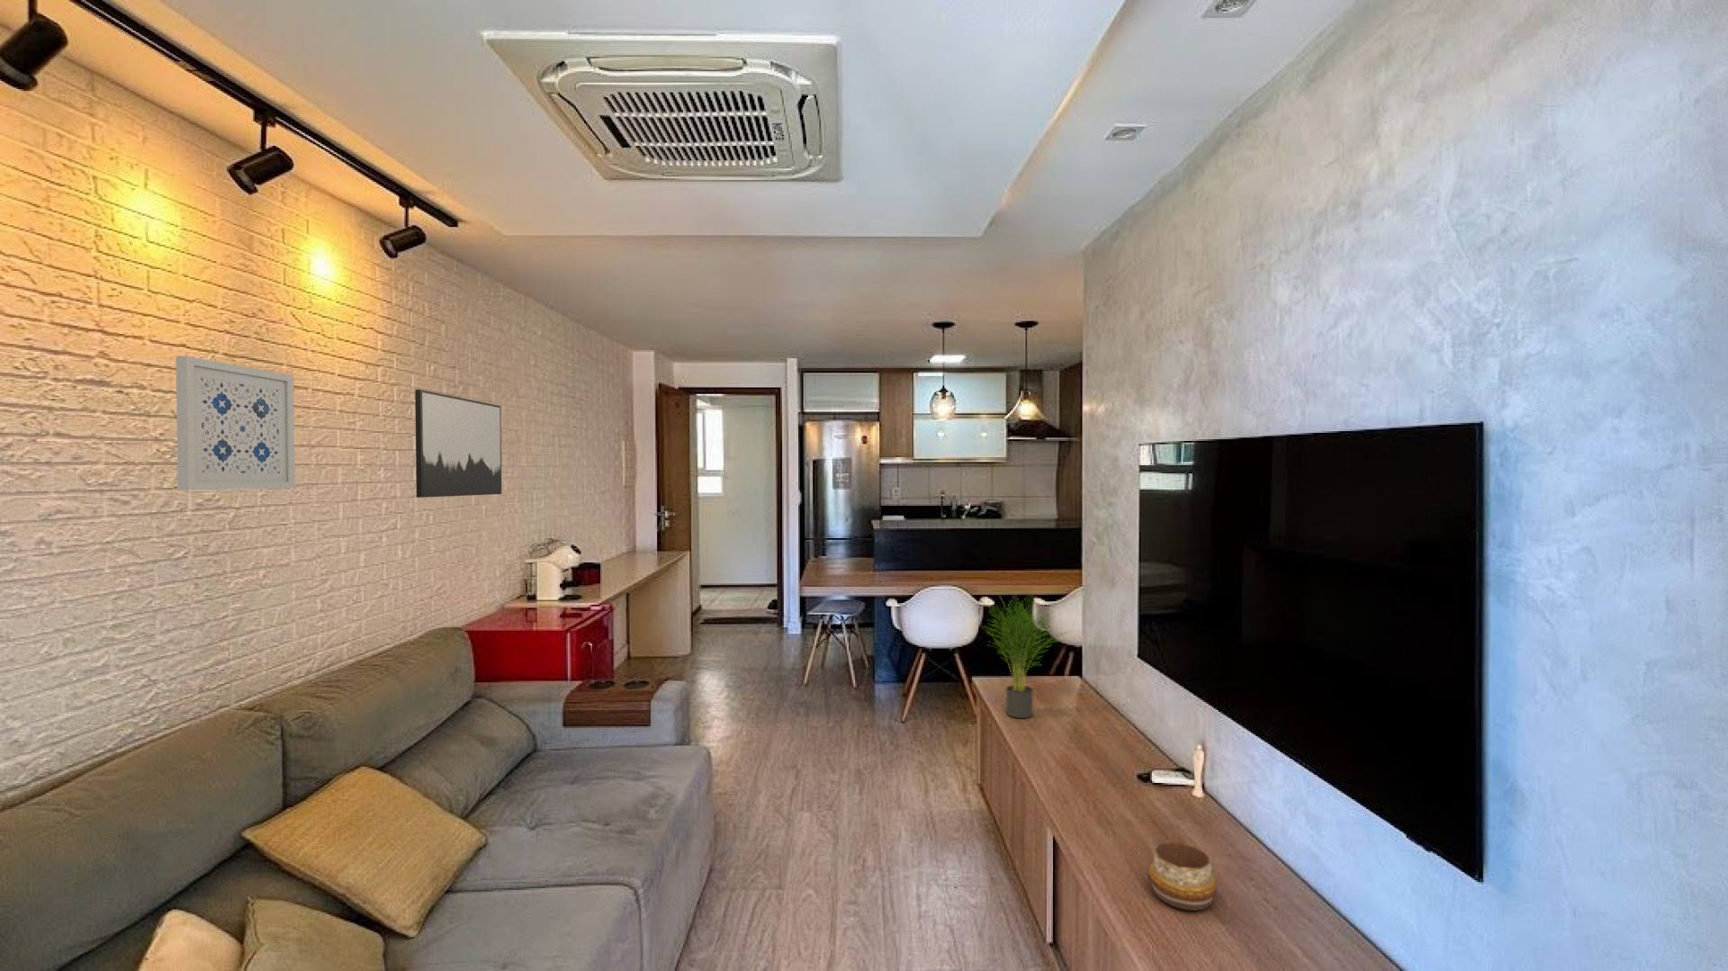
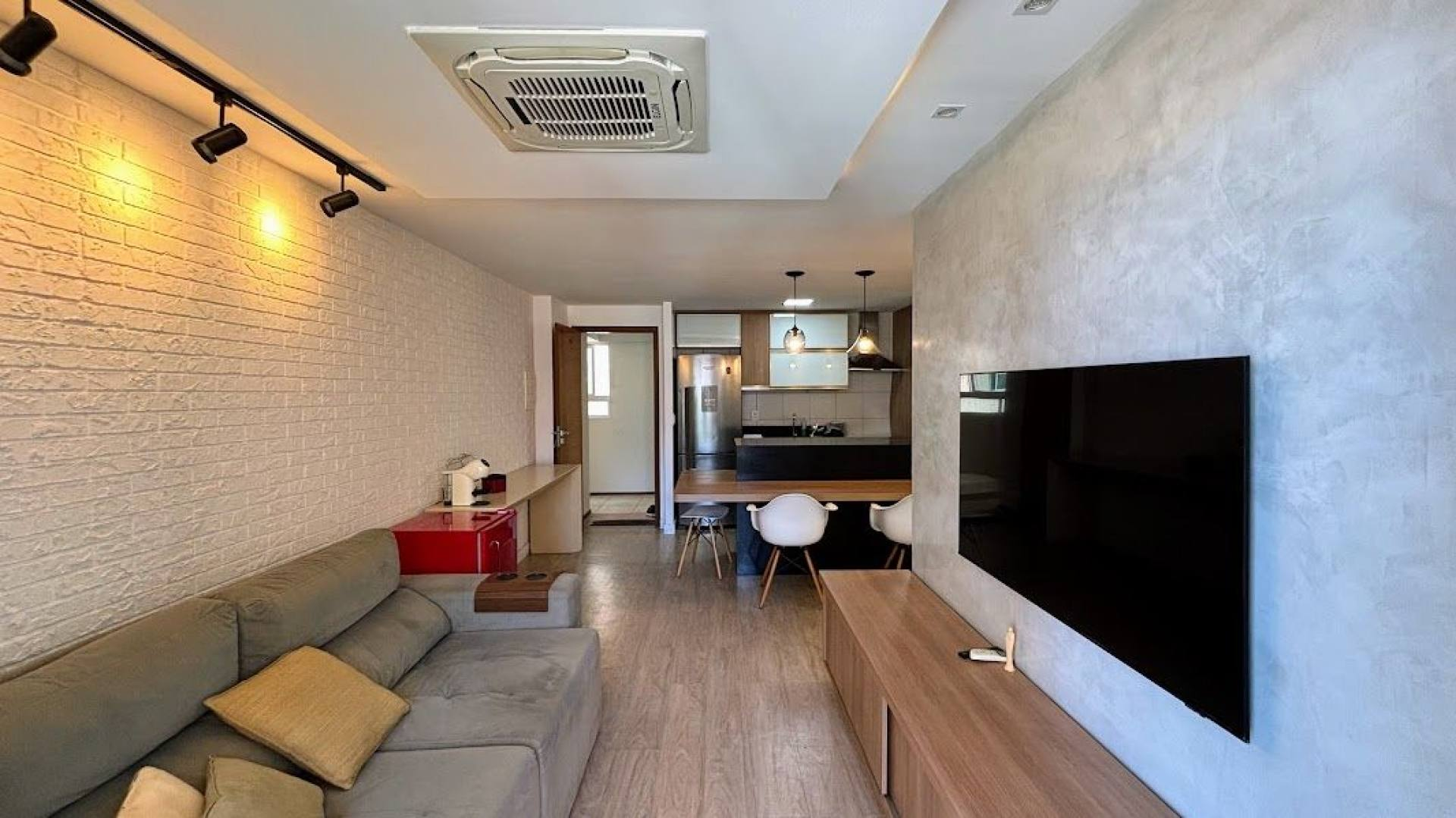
- wall art (463, 446)
- wall art (240, 427)
- potted plant (1025, 649)
- decorative bowl (1182, 876)
